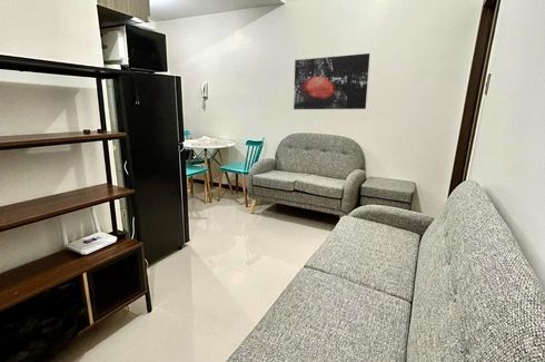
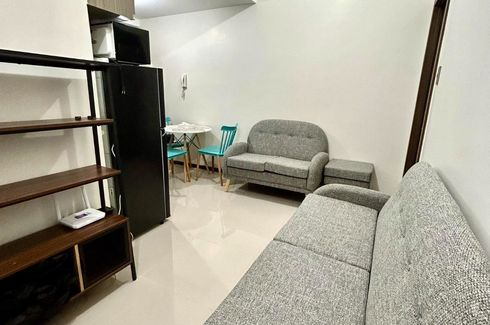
- wall art (328, 84)
